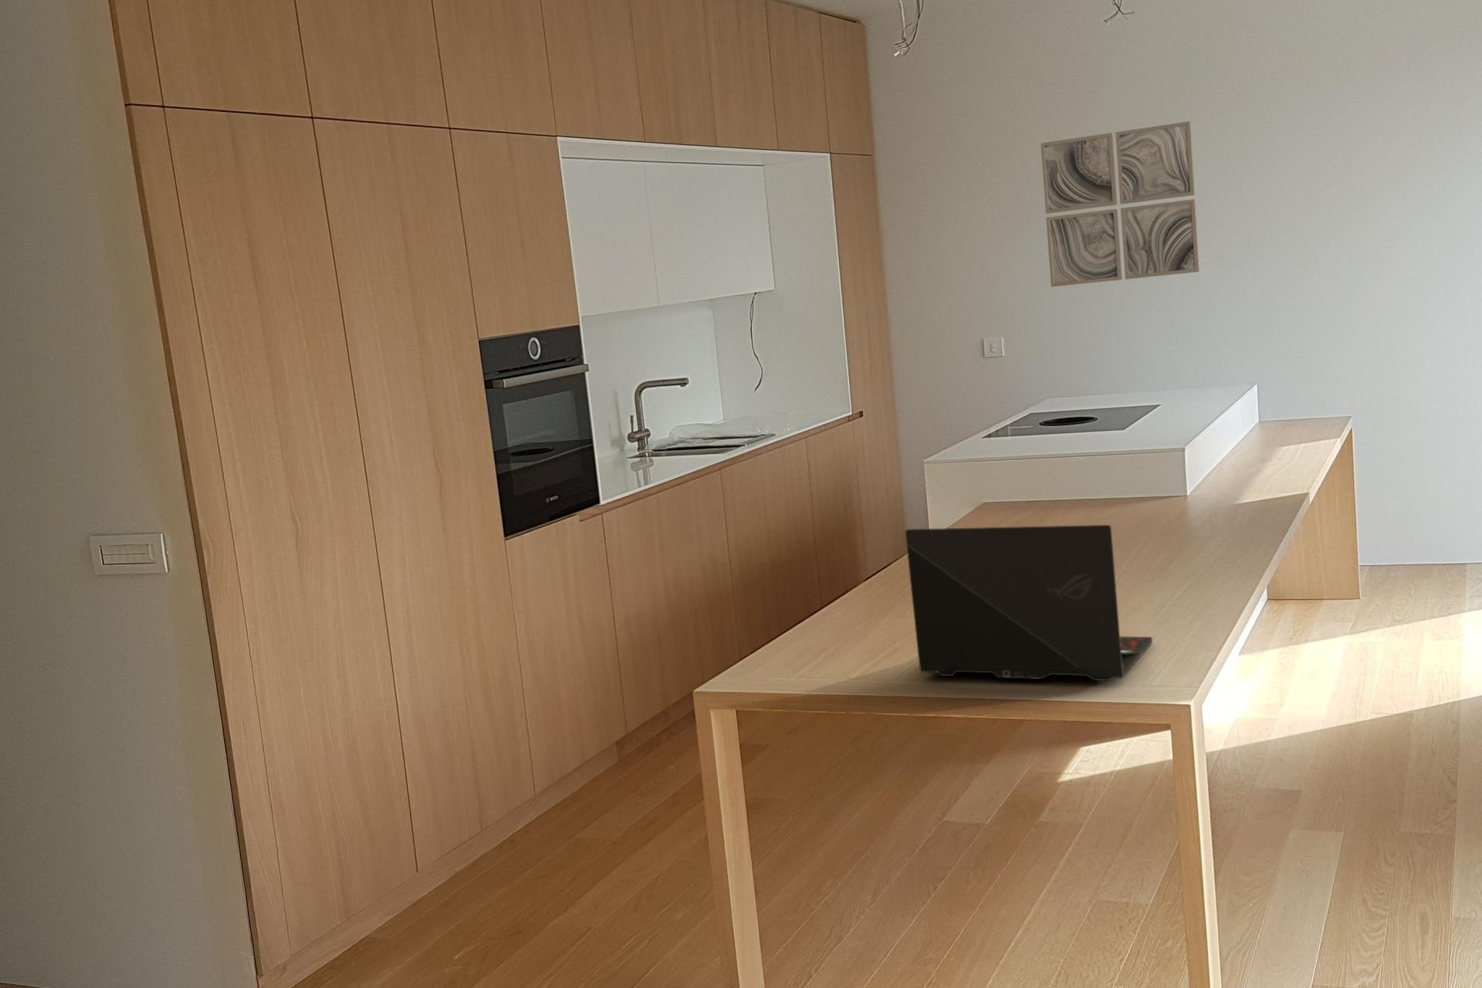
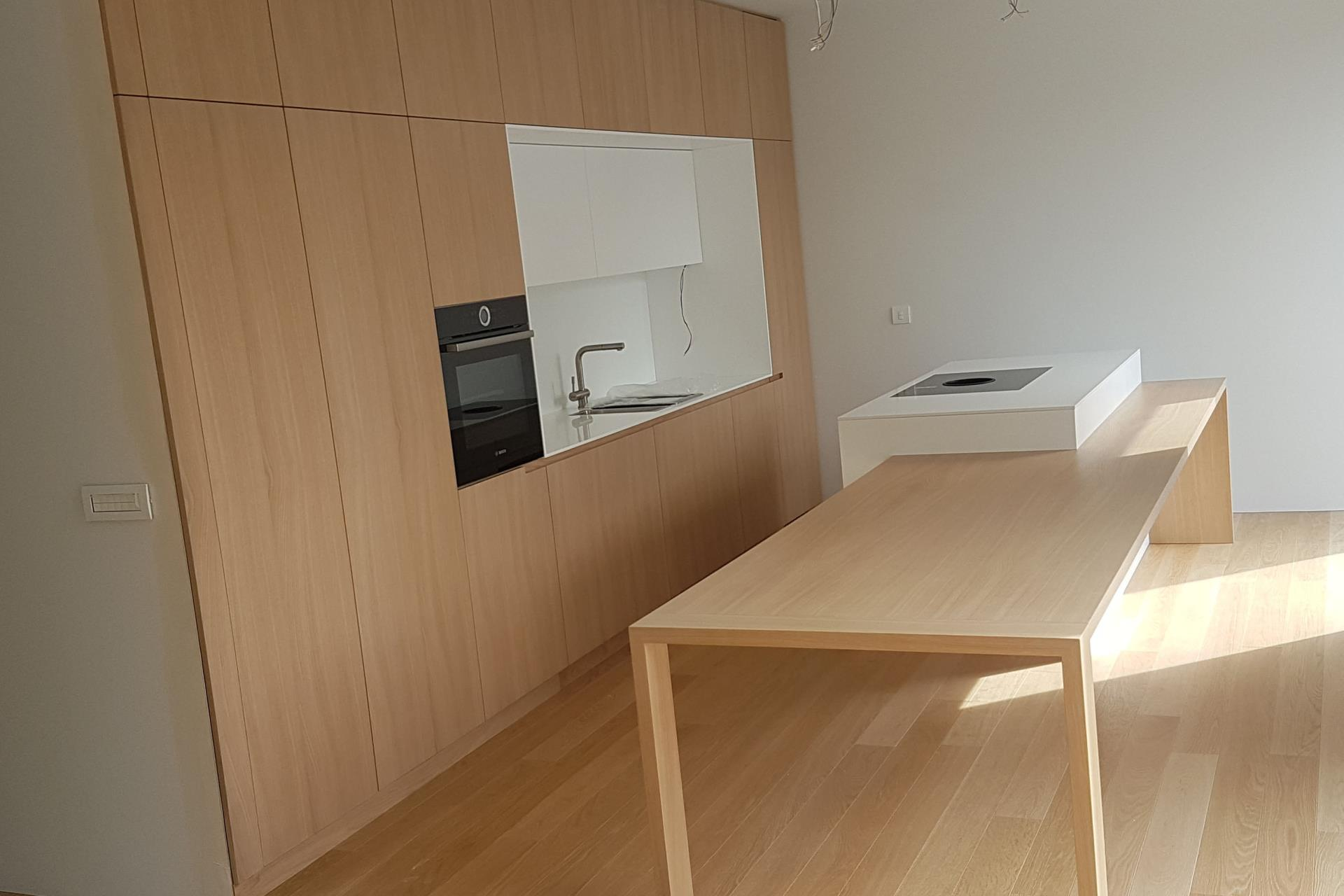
- laptop (1032, 588)
- wall art (1120, 204)
